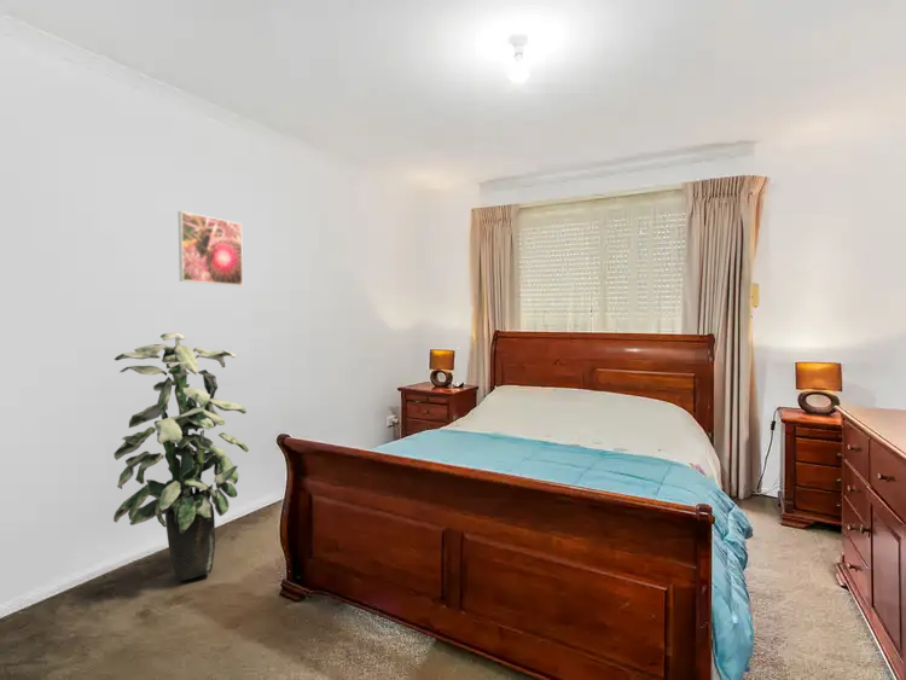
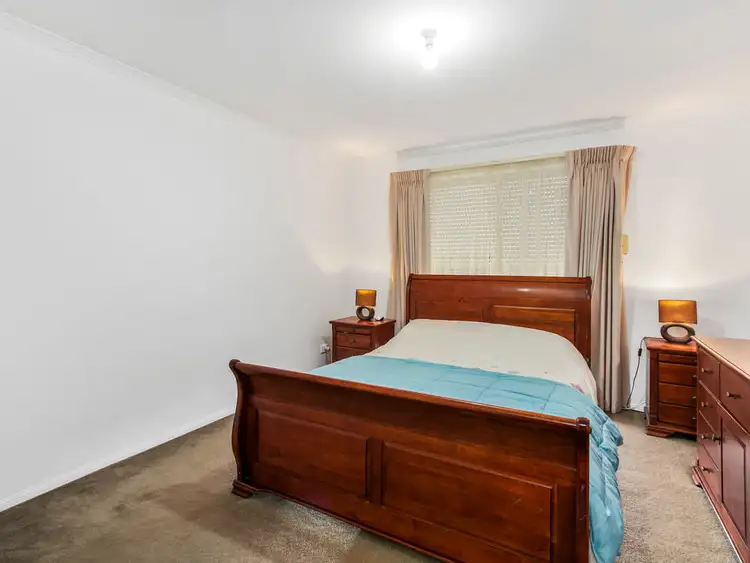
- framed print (211, 250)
- indoor plant (180, 453)
